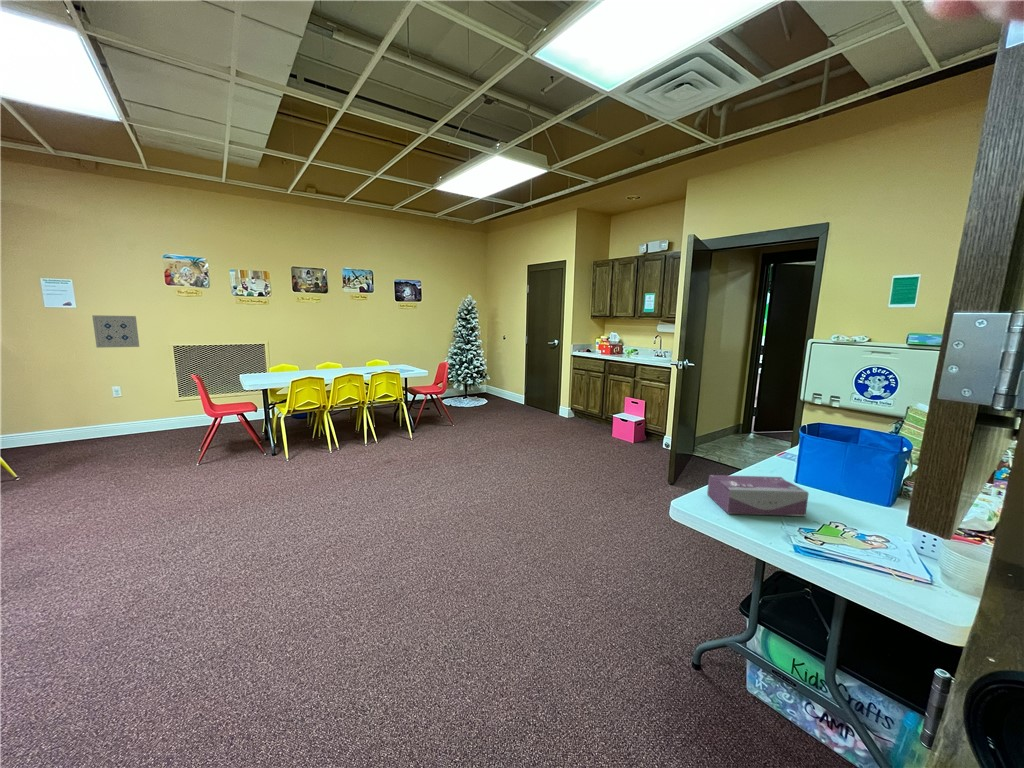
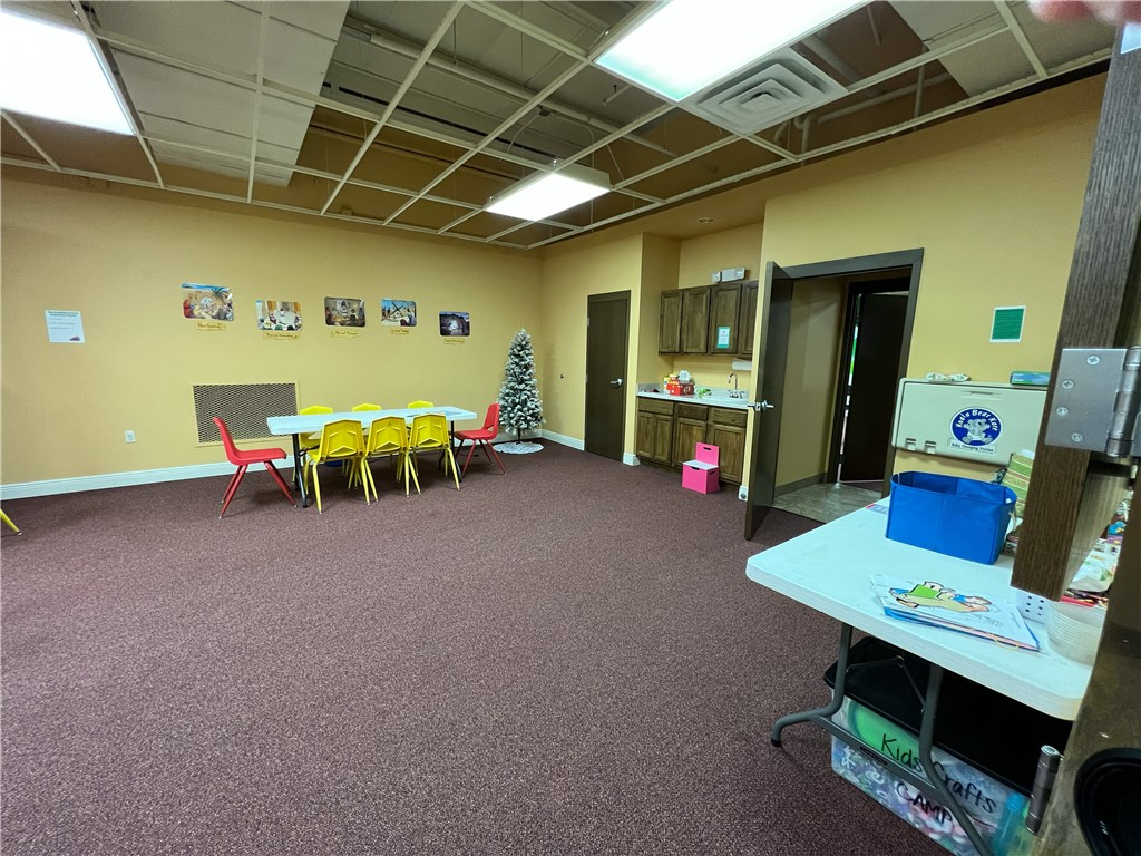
- wall art (116, 331)
- tissue box (754, 493)
